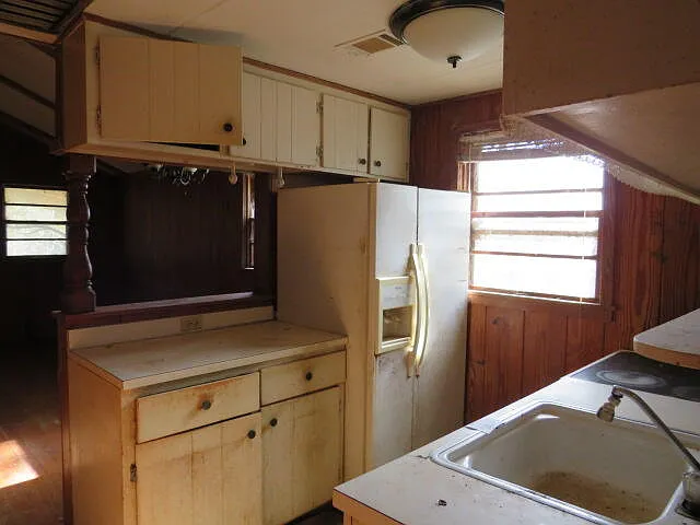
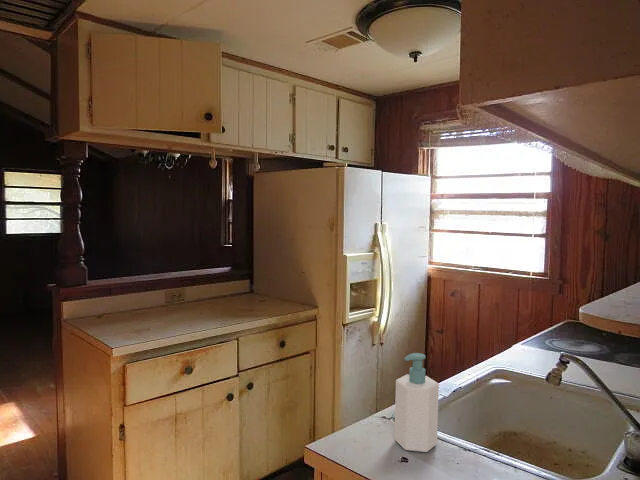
+ soap bottle (416, 398)
